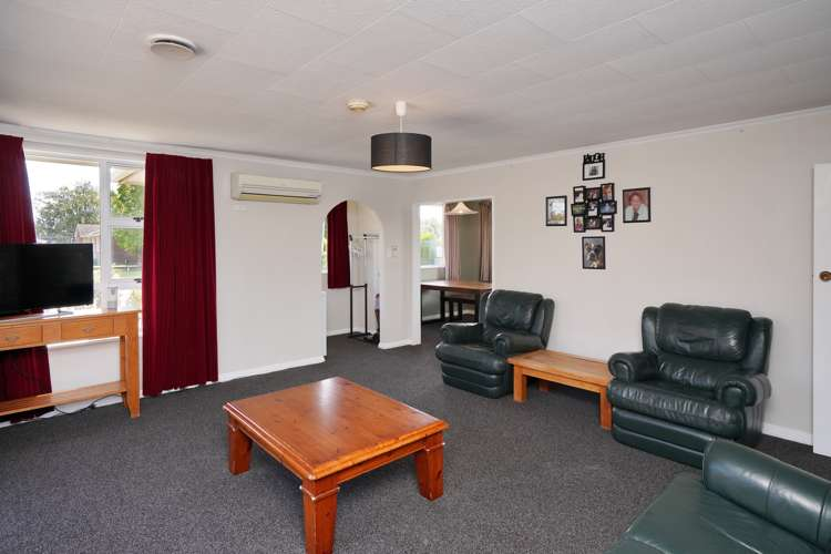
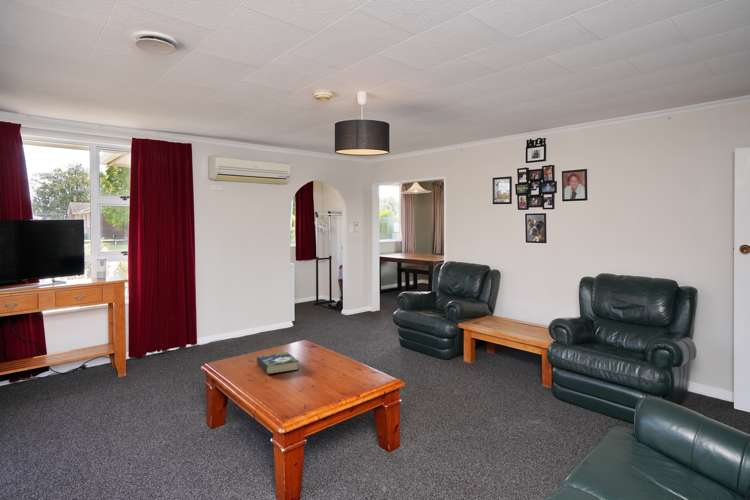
+ book (277, 362)
